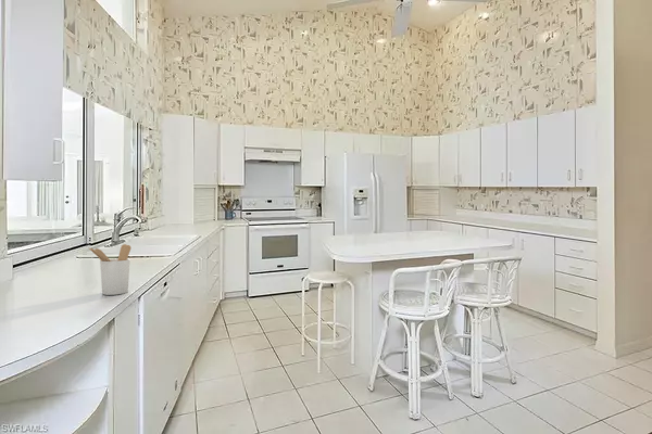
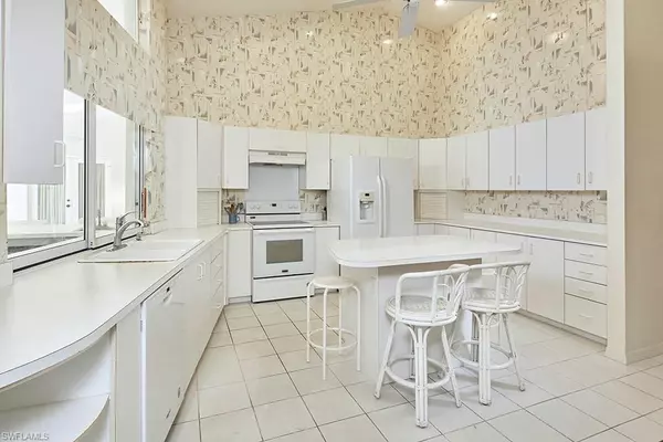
- utensil holder (109, 269)
